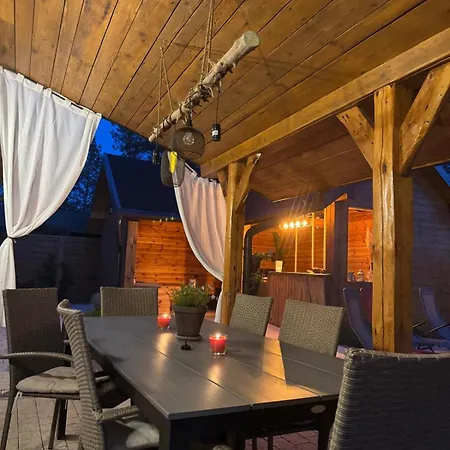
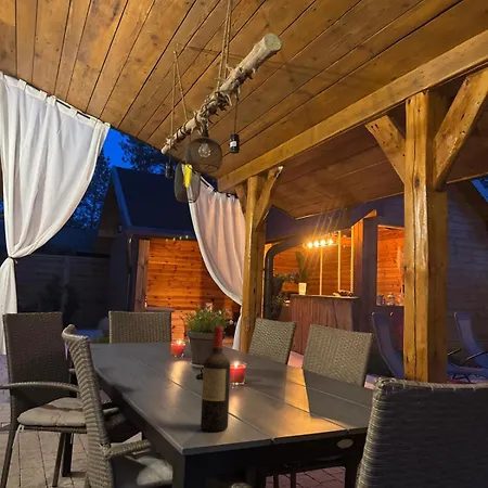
+ wine bottle (216, 376)
